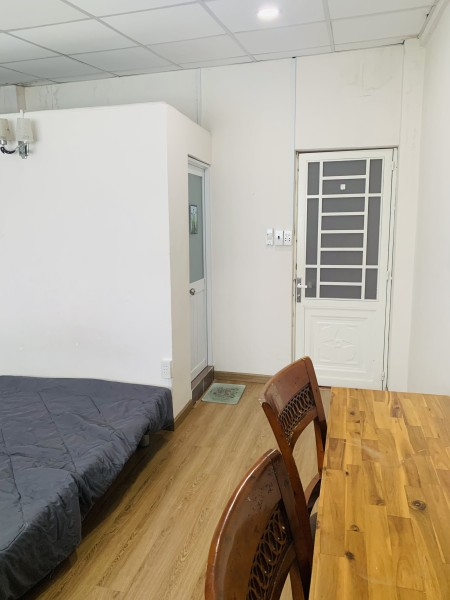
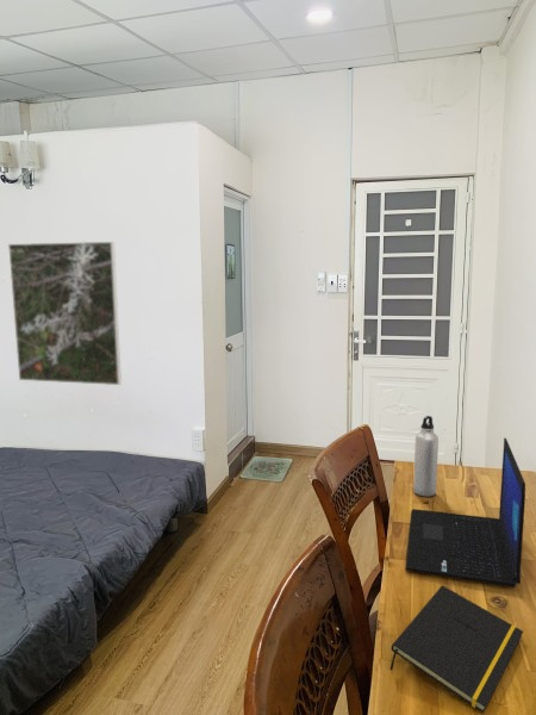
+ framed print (64, 313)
+ water bottle (425, 454)
+ notepad (460, 640)
+ laptop (456, 514)
